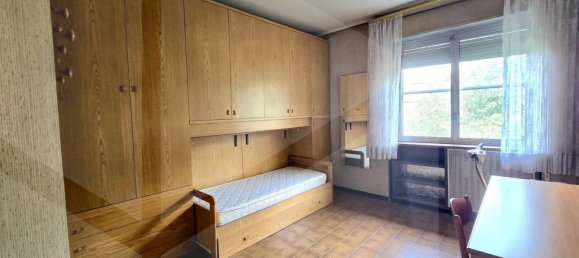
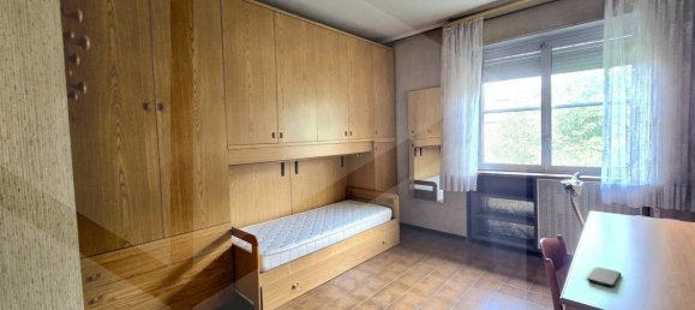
+ smartphone (604, 276)
